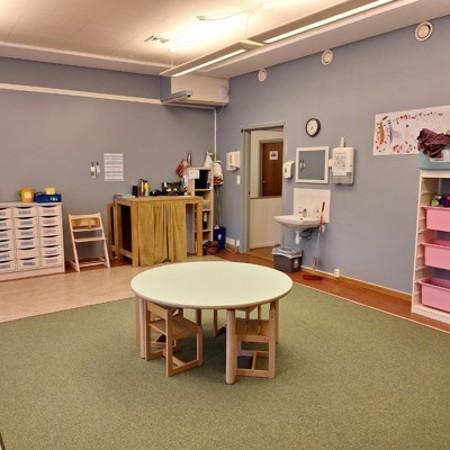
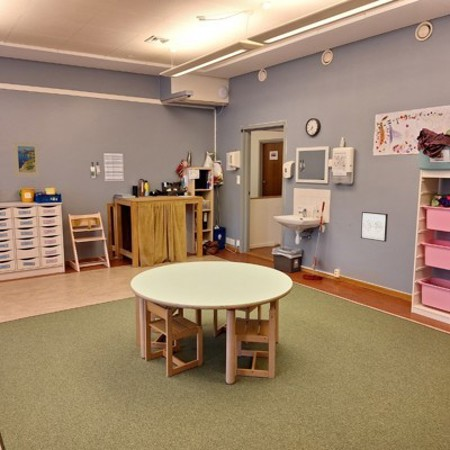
+ wall art (373, 226)
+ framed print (26, 159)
